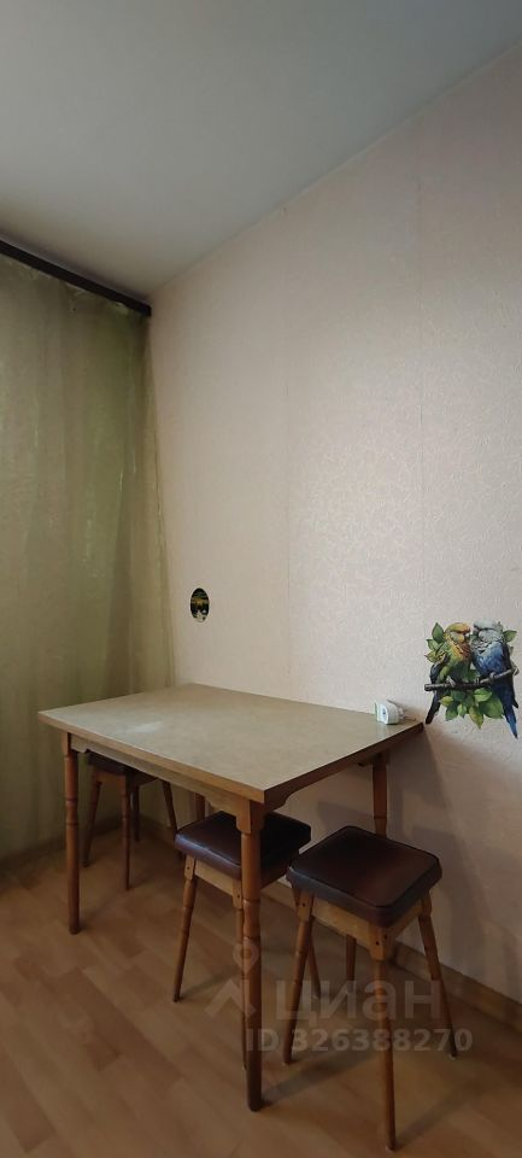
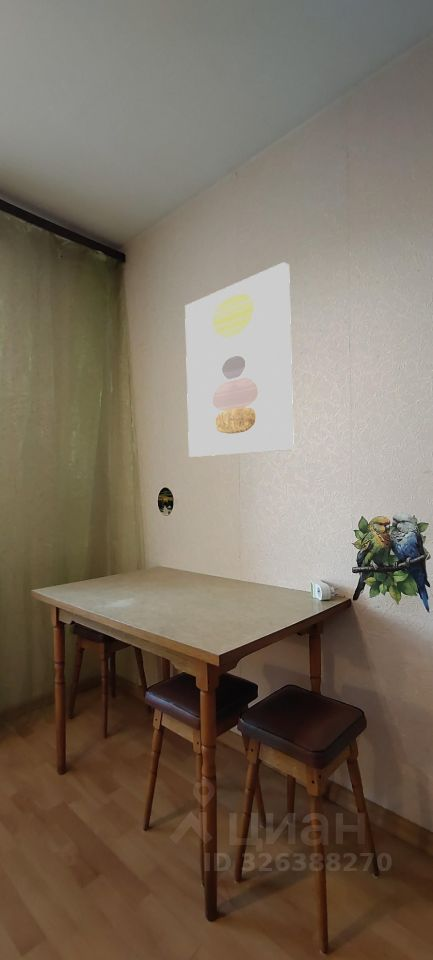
+ wall art (232, 370)
